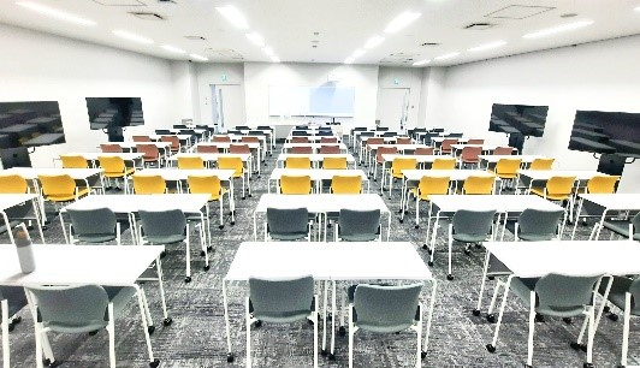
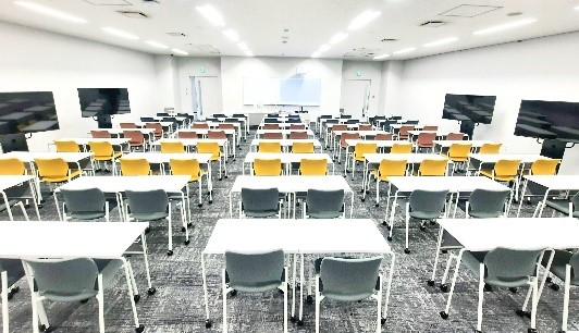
- bottle (25, 251)
